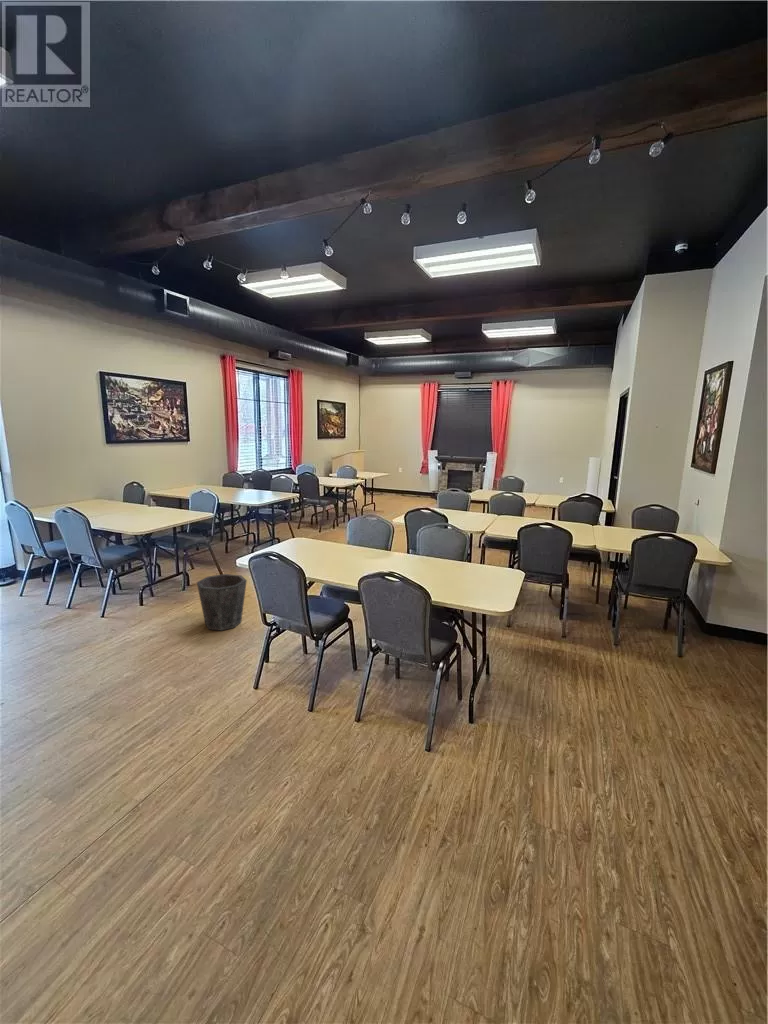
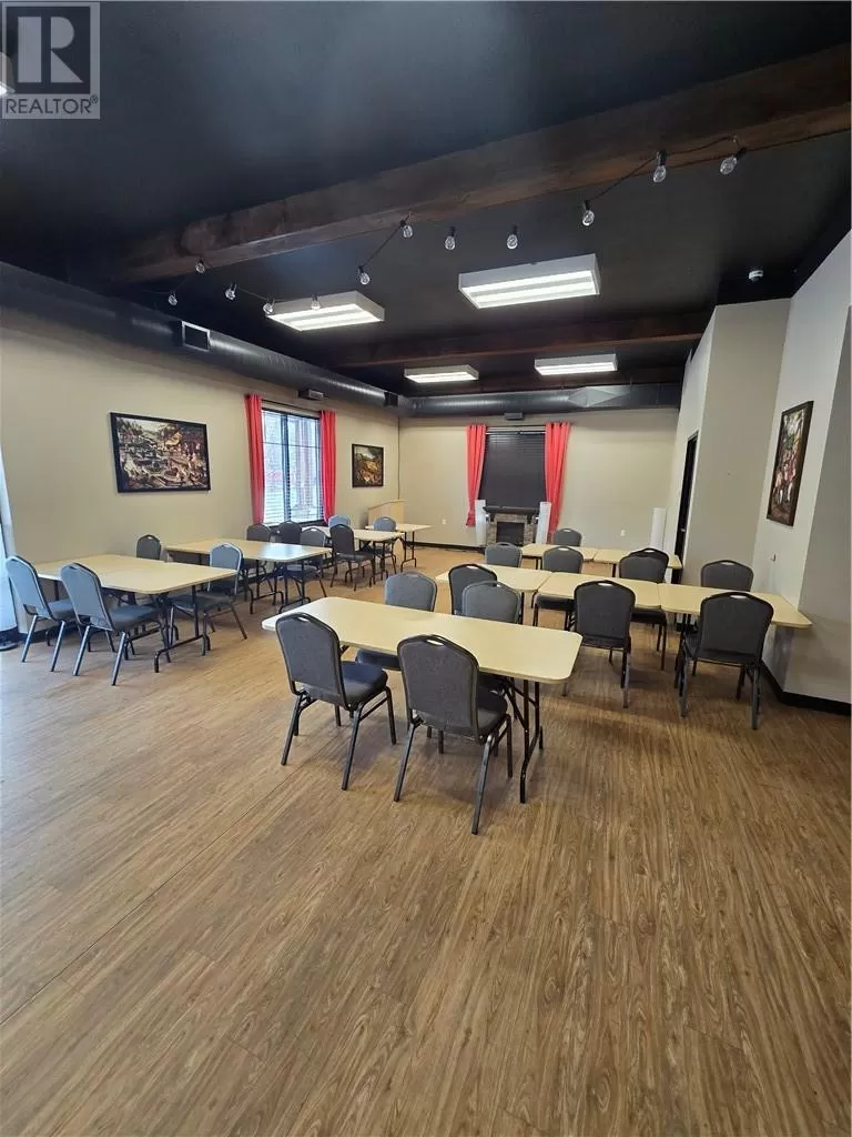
- waste bin (222, 602)
